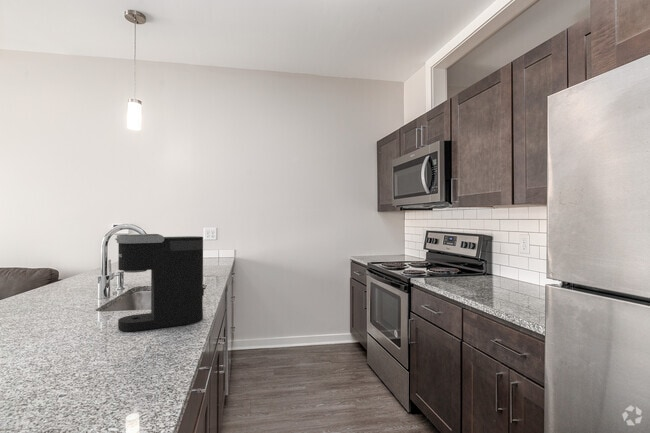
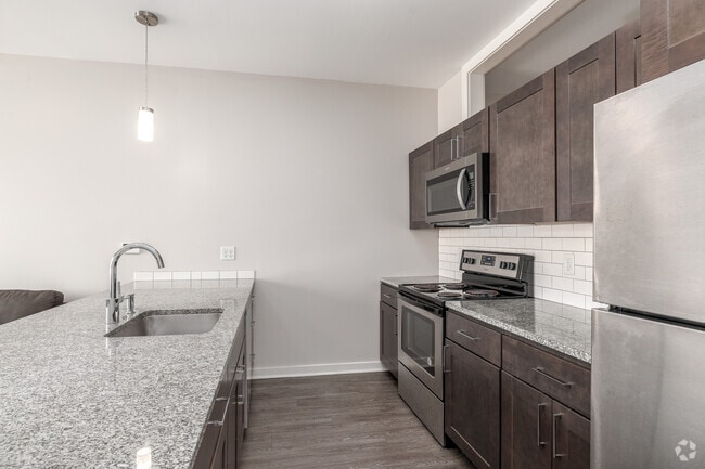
- coffee maker (161, 278)
